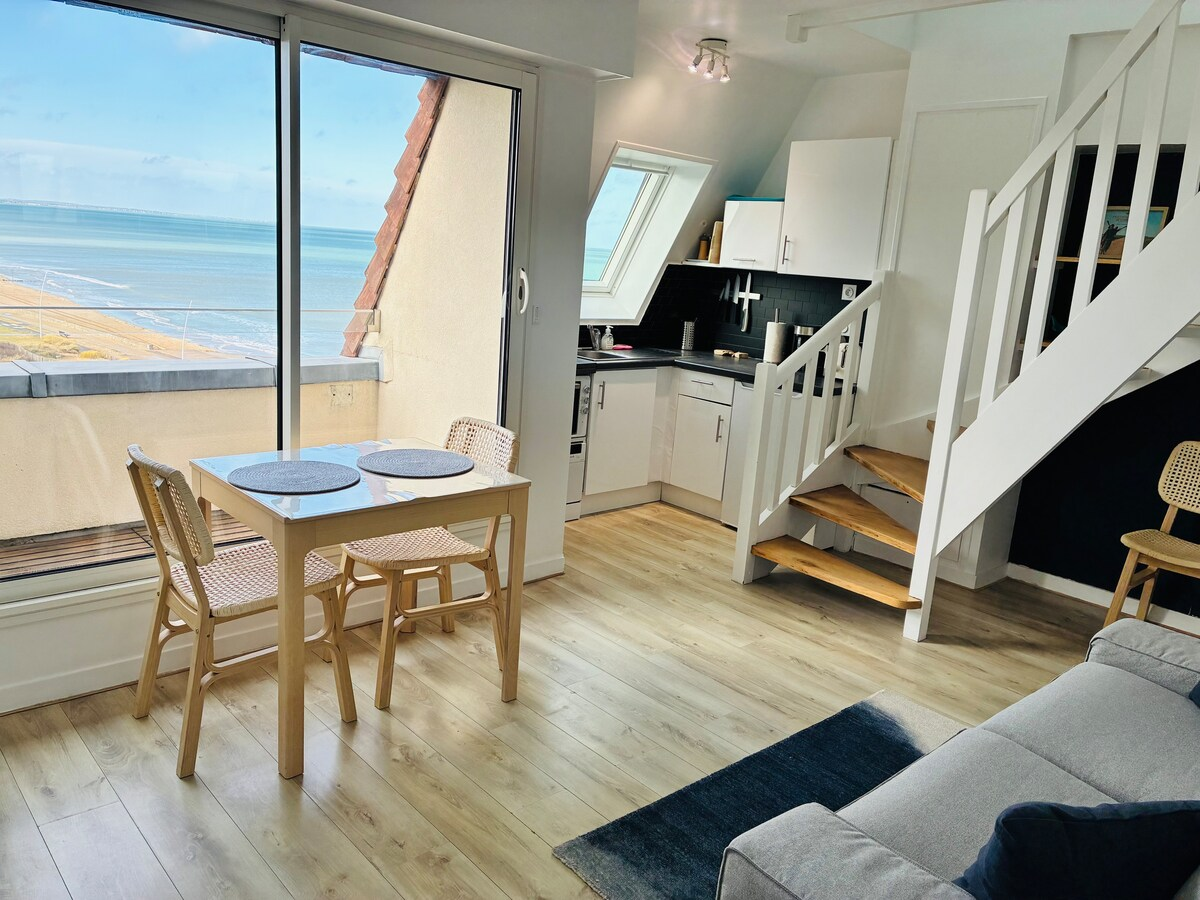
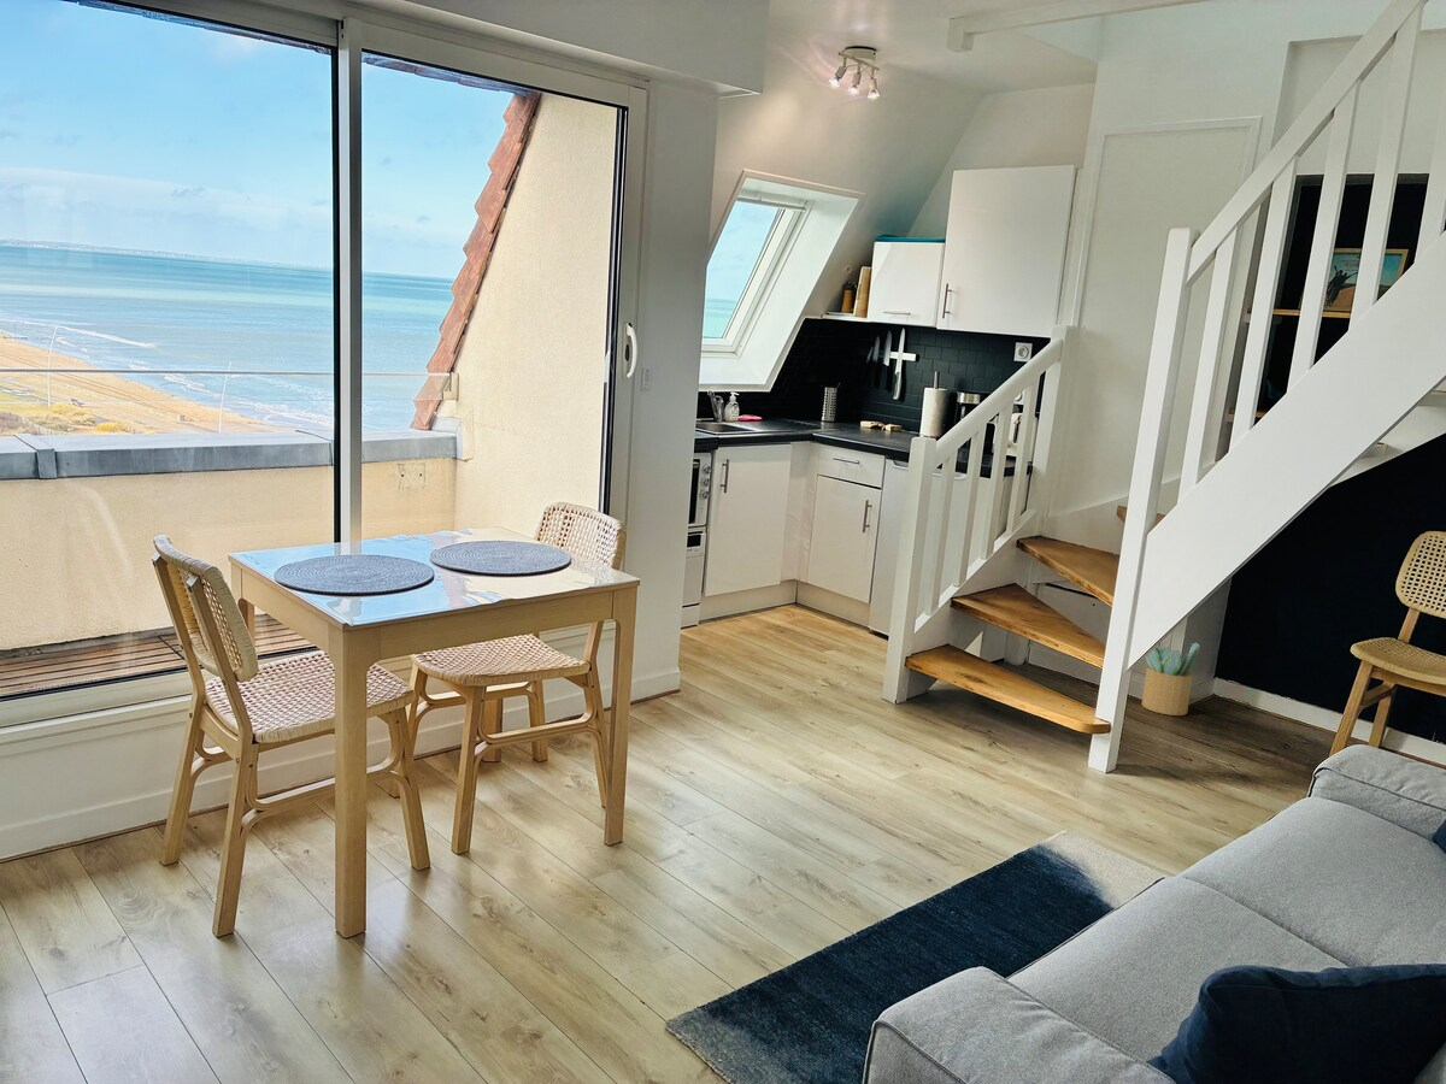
+ potted plant (1165, 672)
